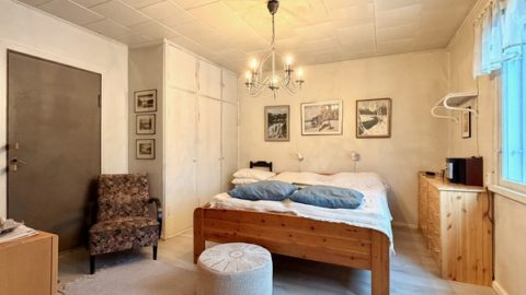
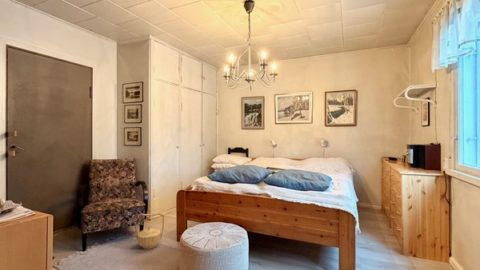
+ basket (149, 229)
